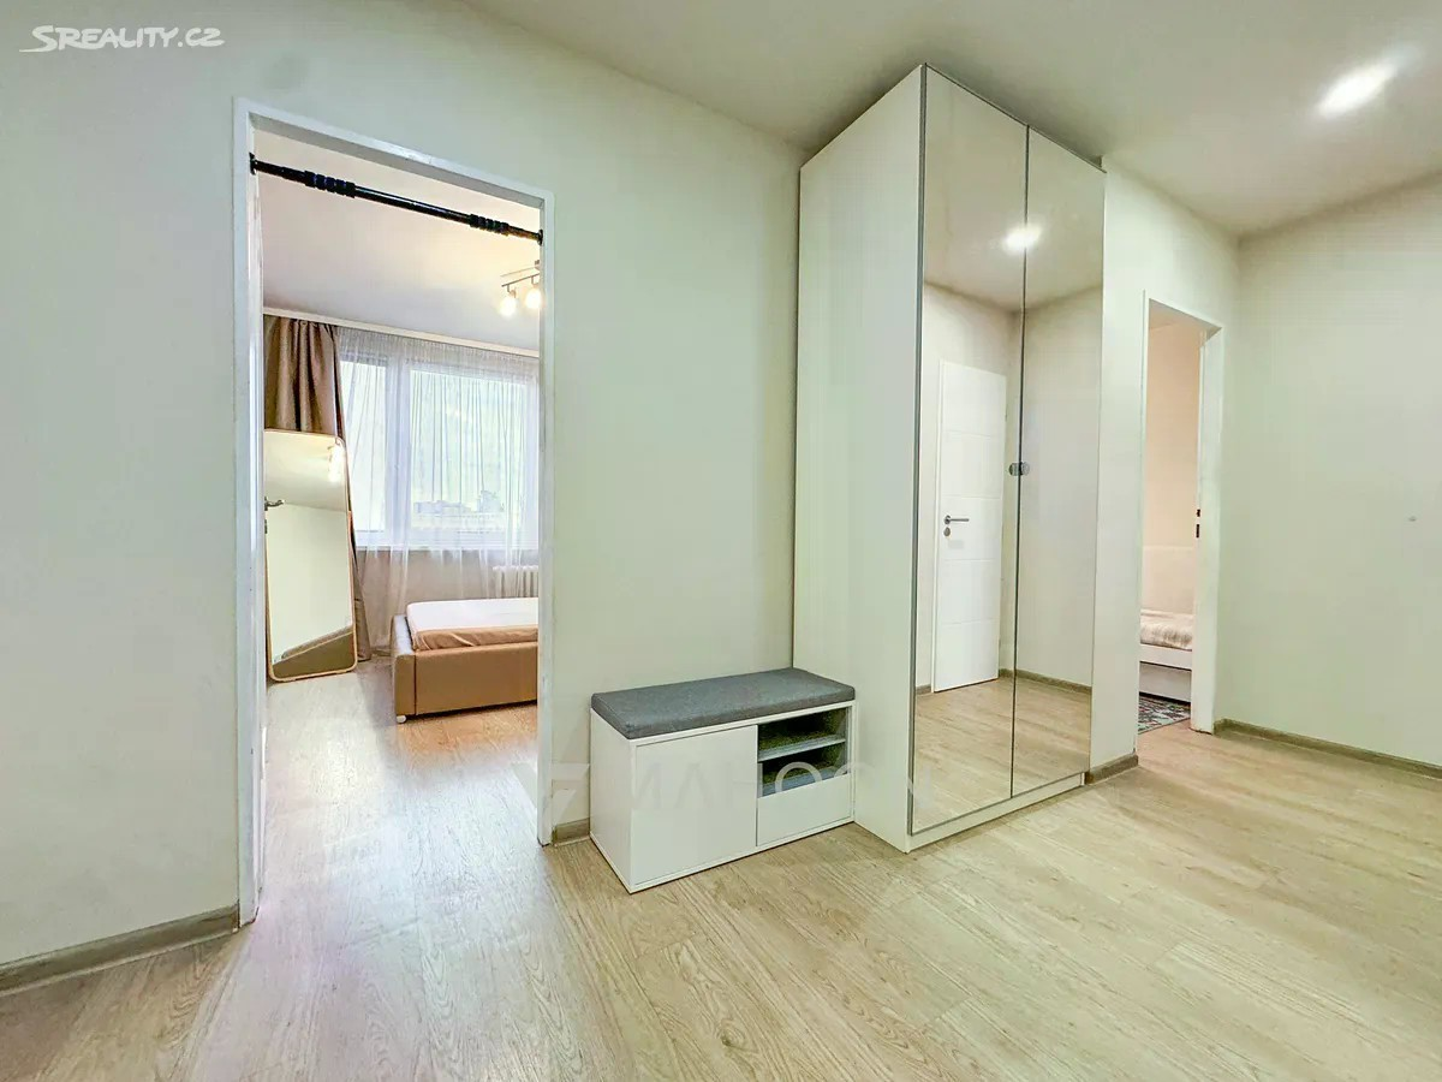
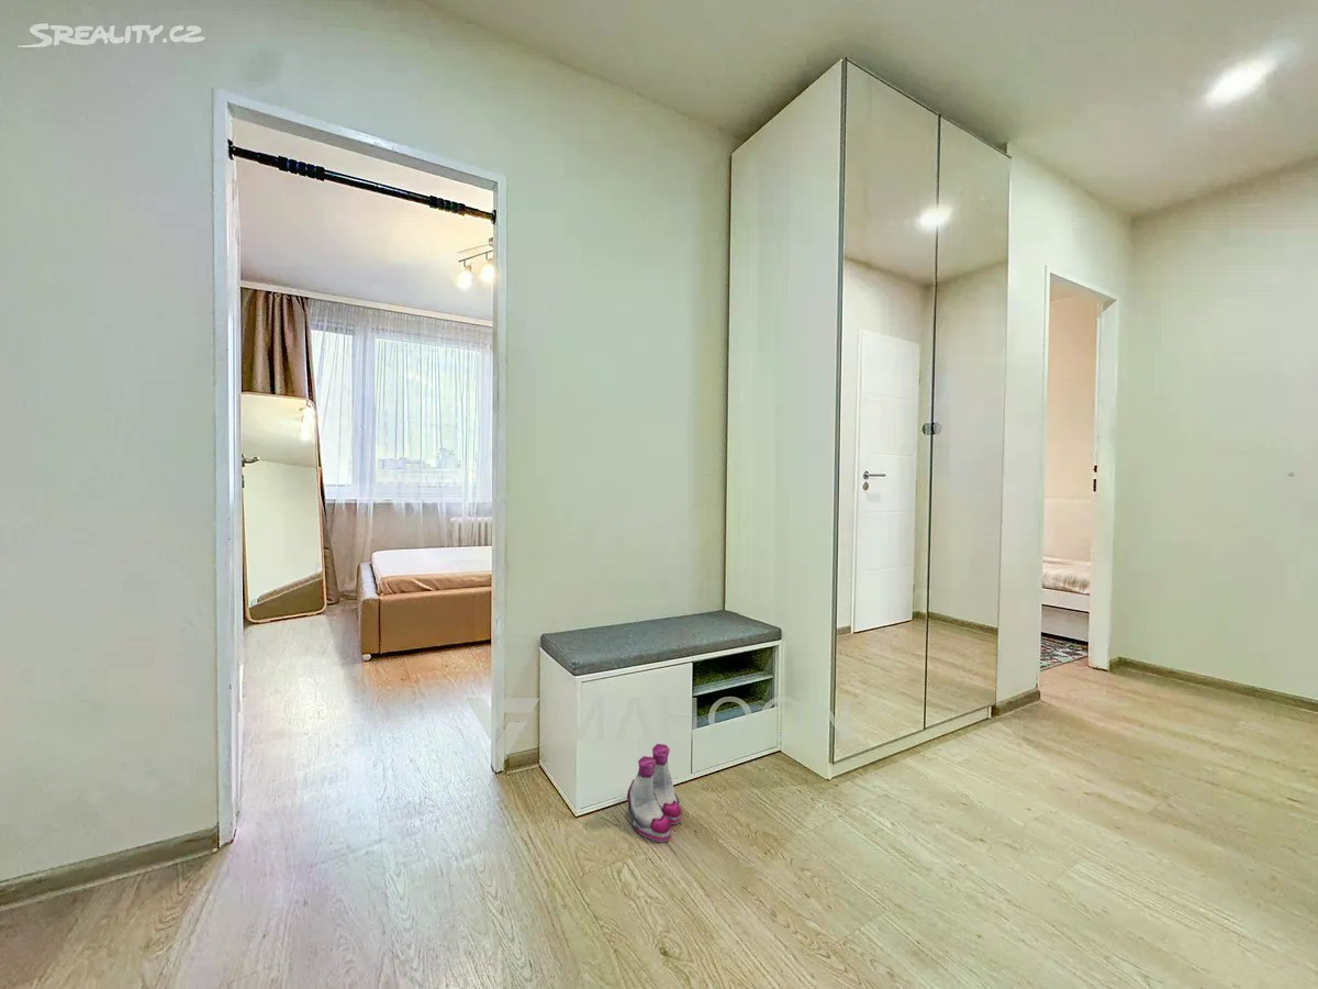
+ boots (656, 784)
